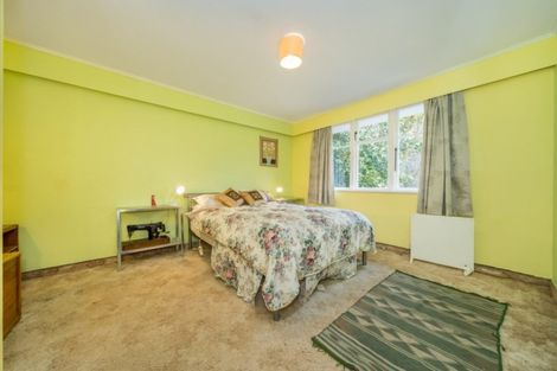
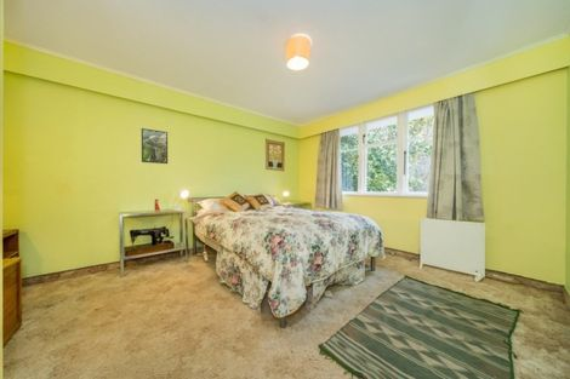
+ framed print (154, 147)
